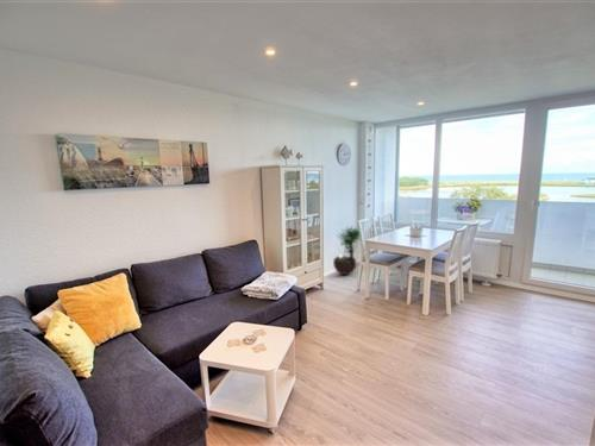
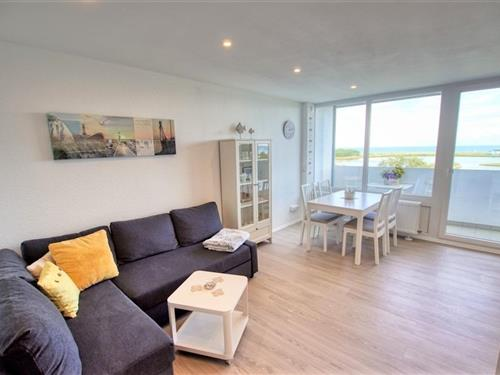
- potted tree (347, 249)
